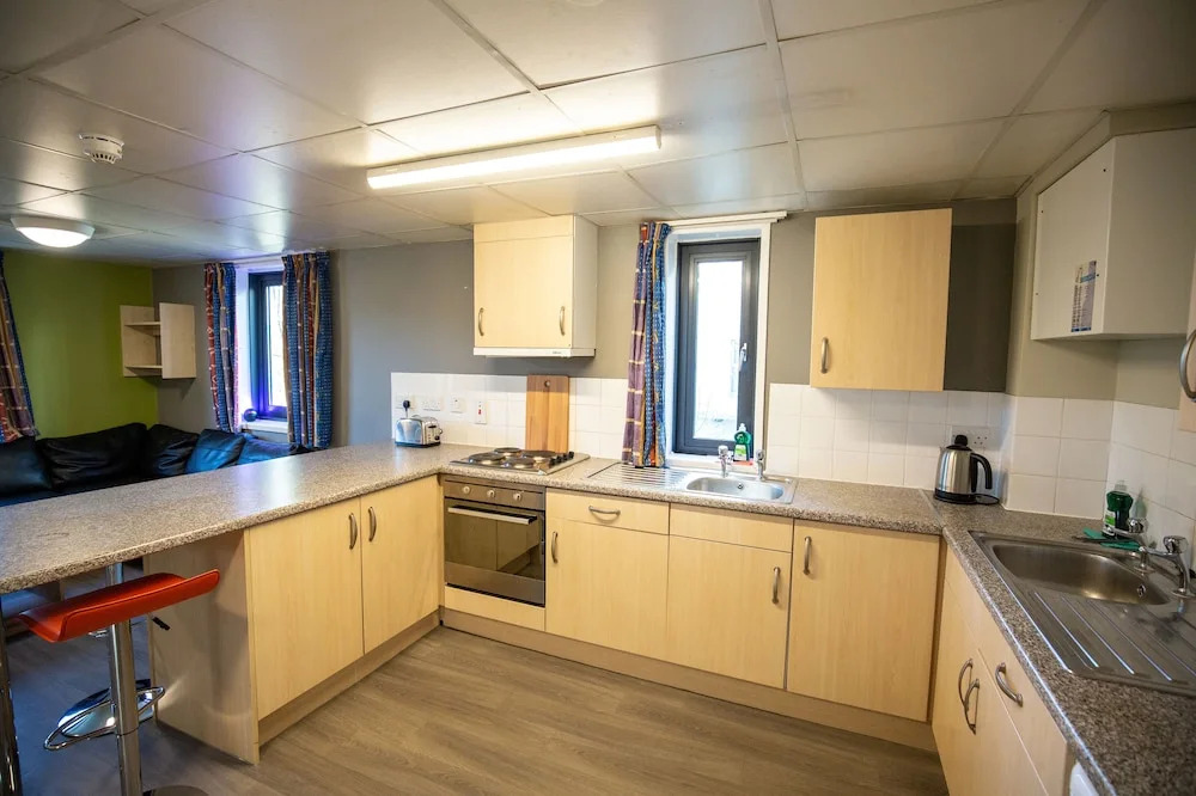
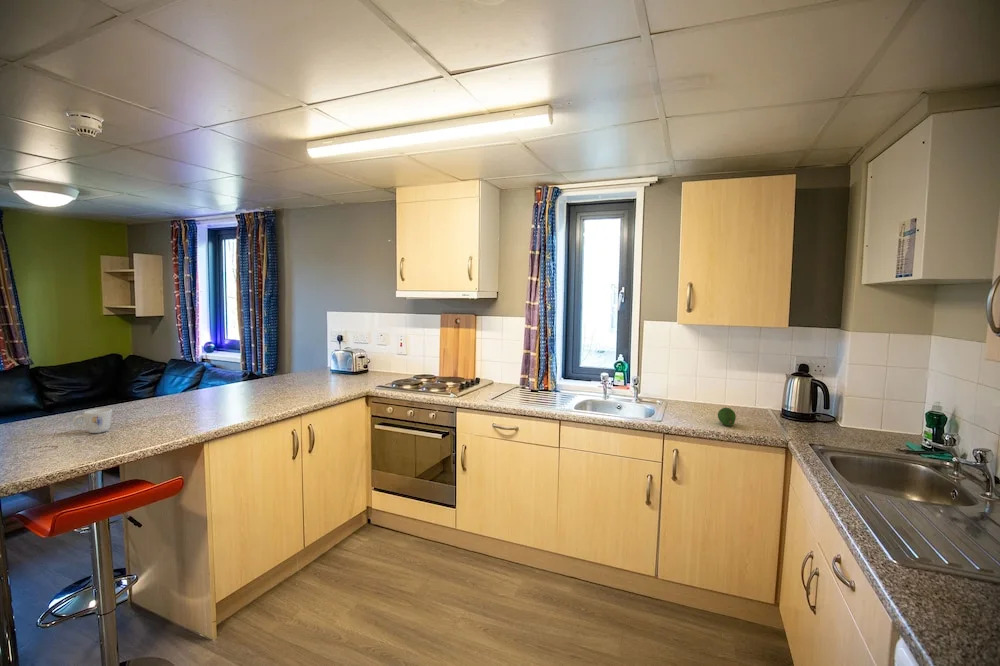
+ fruit (726, 416)
+ mug (93, 421)
